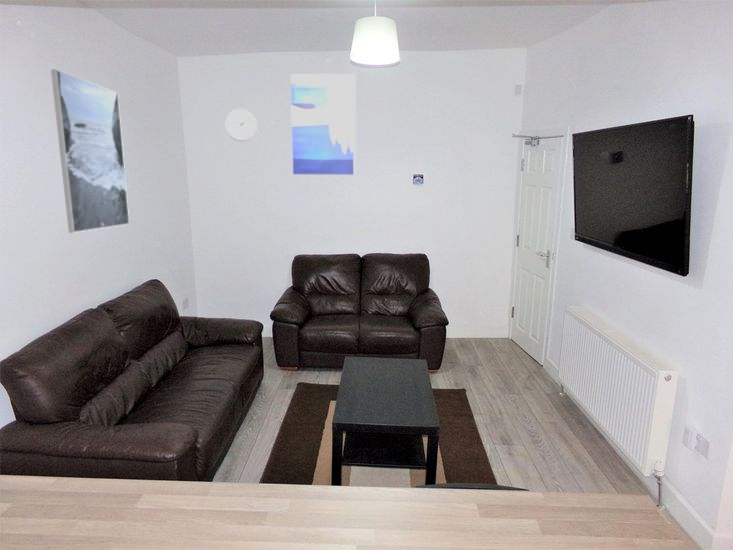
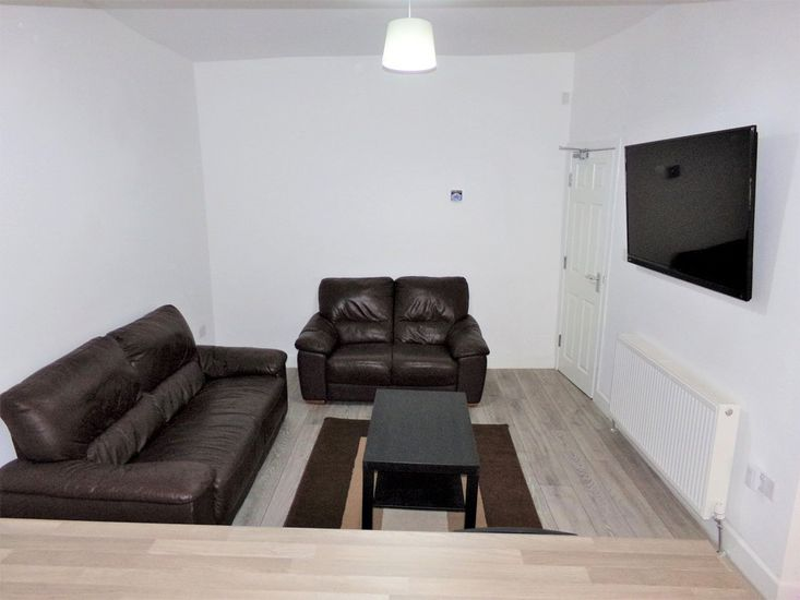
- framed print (95, 157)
- wall clock (240, 125)
- wall art (323, 125)
